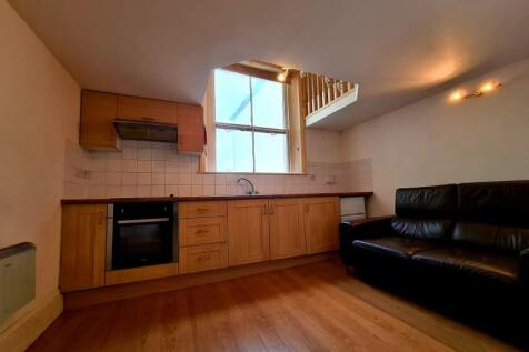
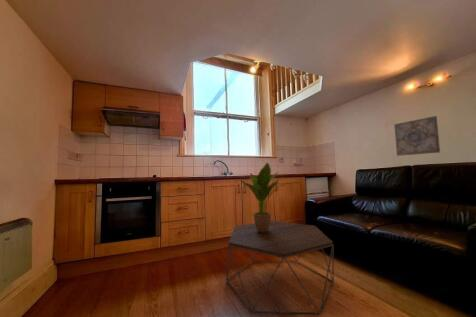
+ potted plant (266, 196)
+ wall art (415, 137)
+ coffee table (277, 256)
